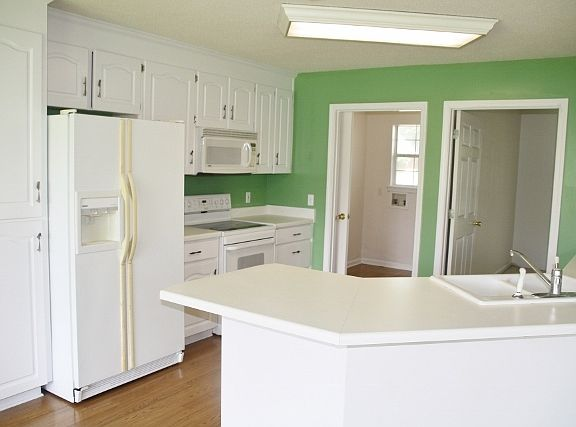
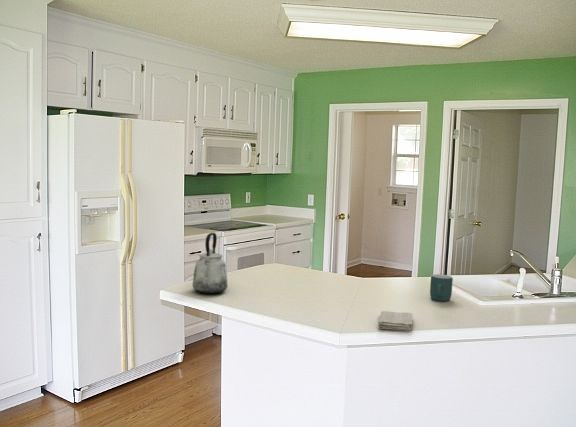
+ washcloth (395, 319)
+ kettle (212, 261)
+ mug (442, 288)
